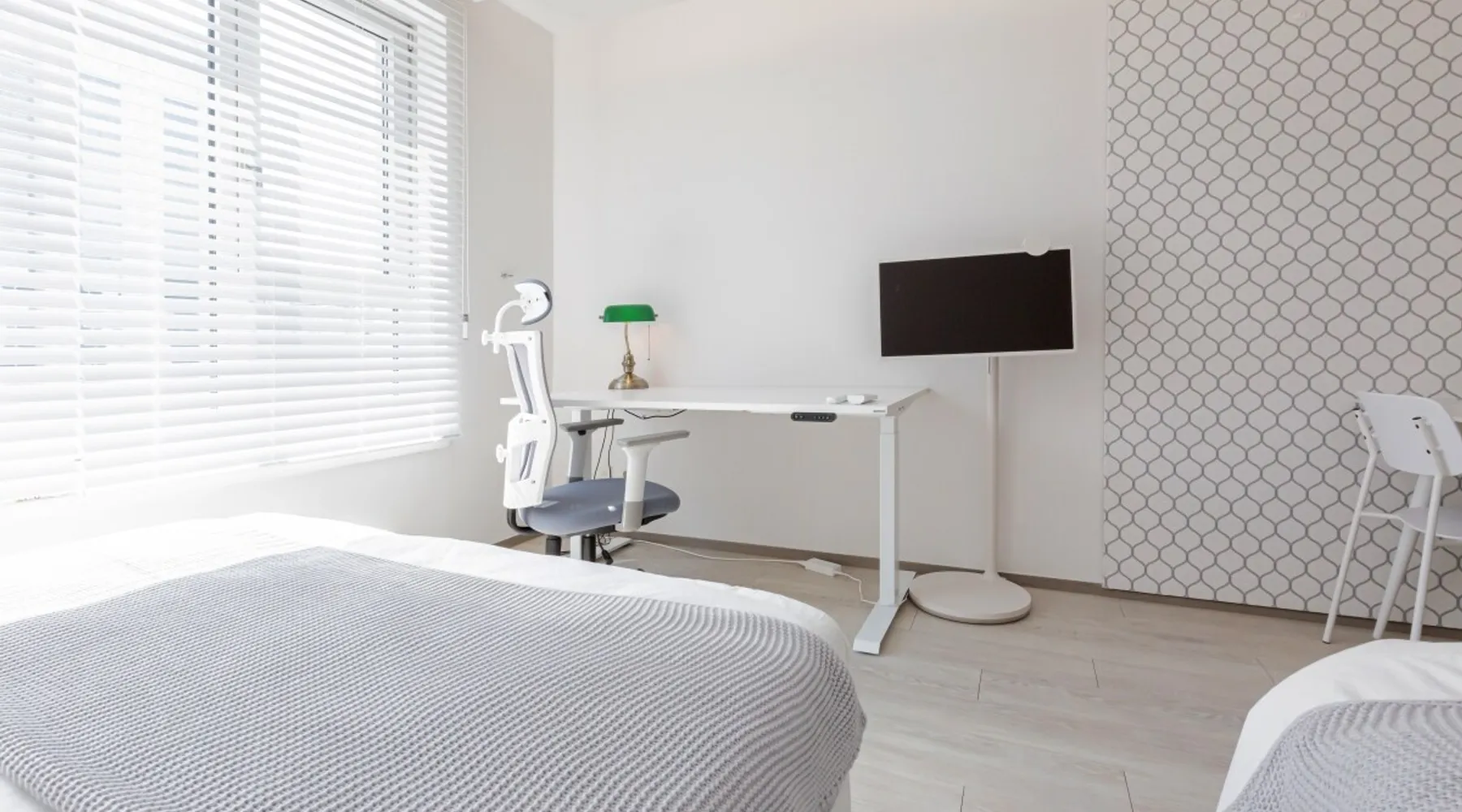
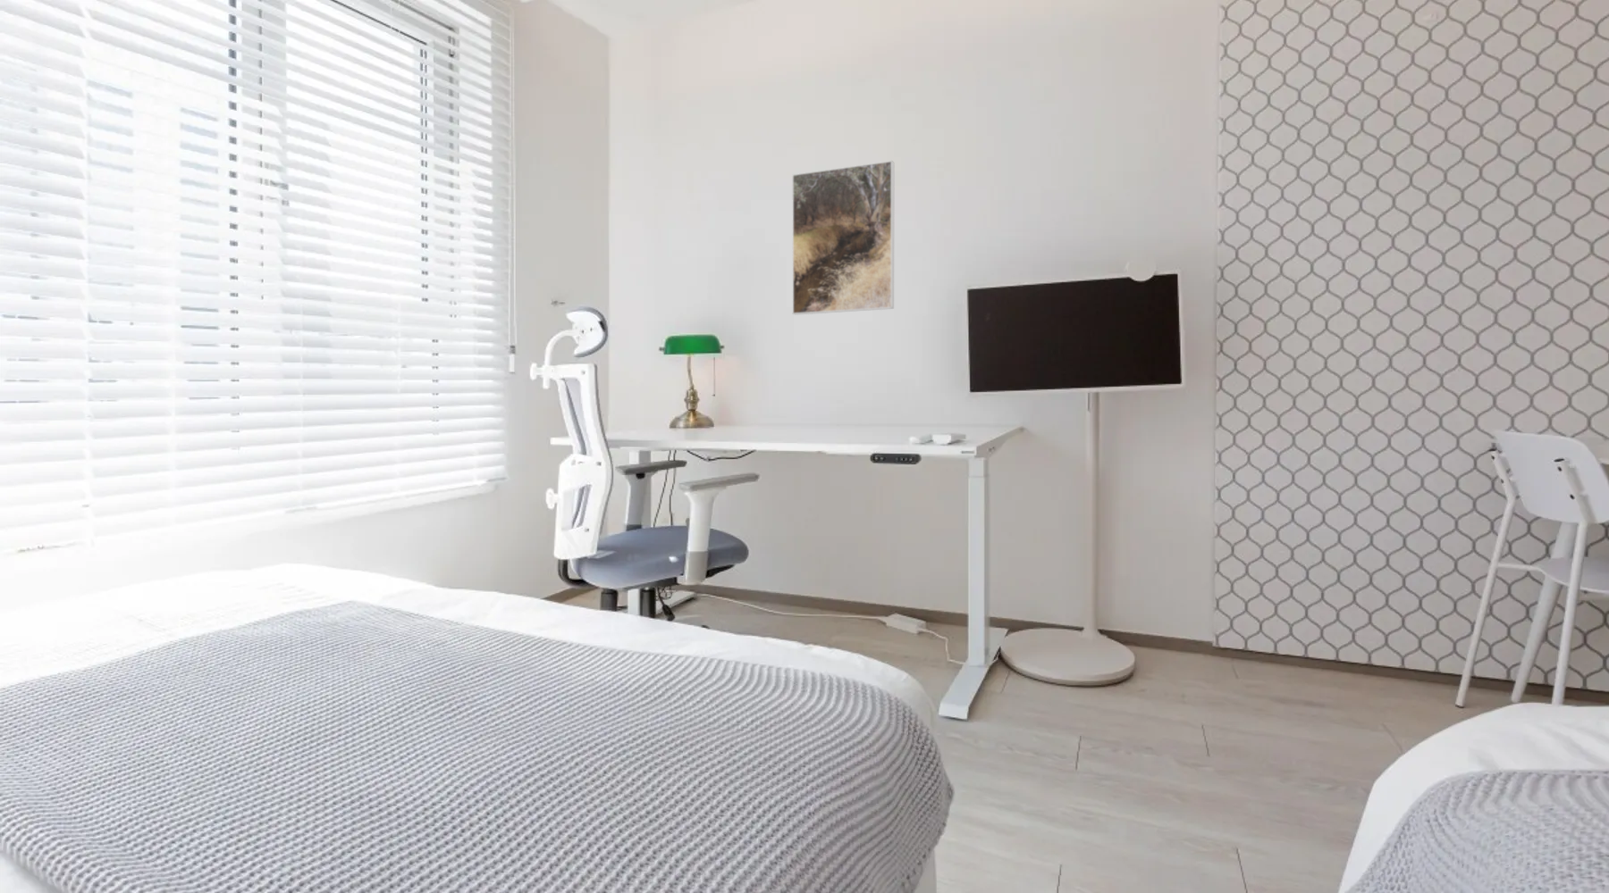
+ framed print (842, 240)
